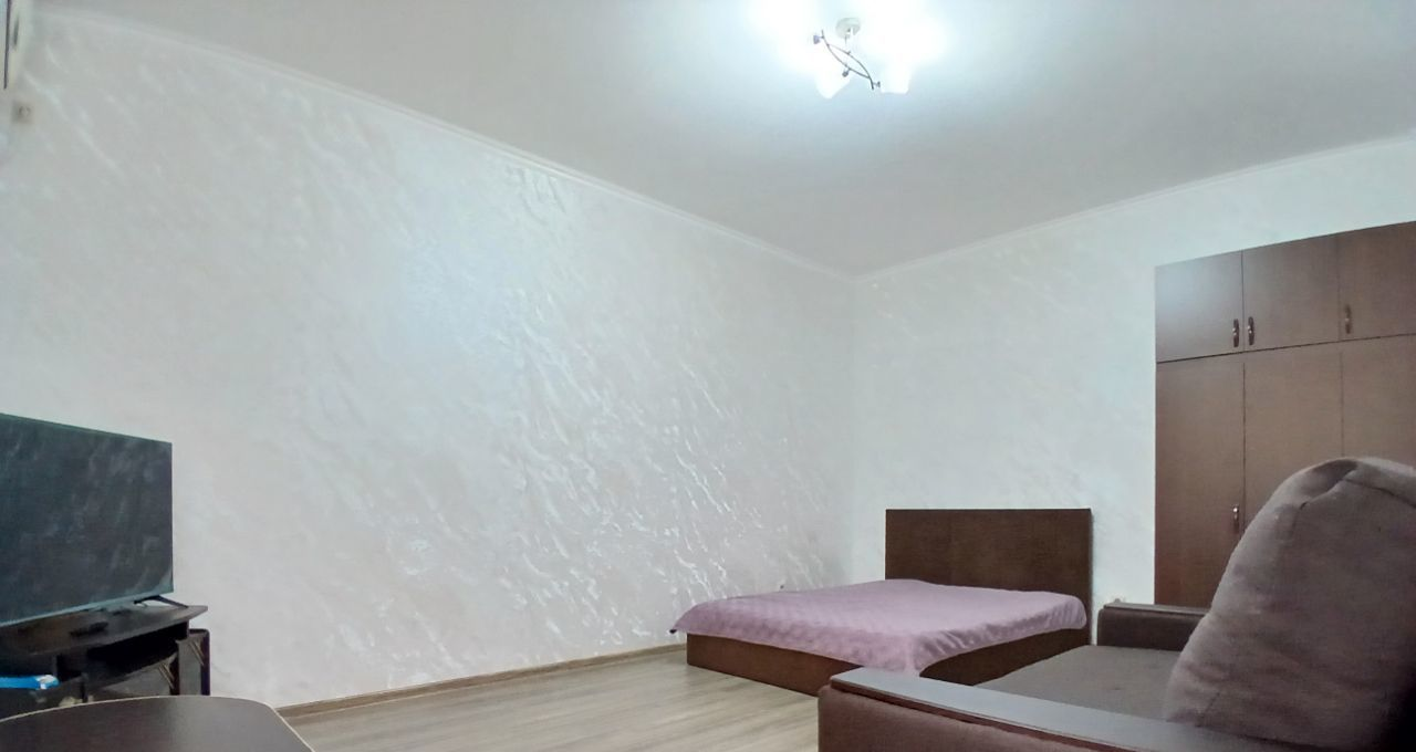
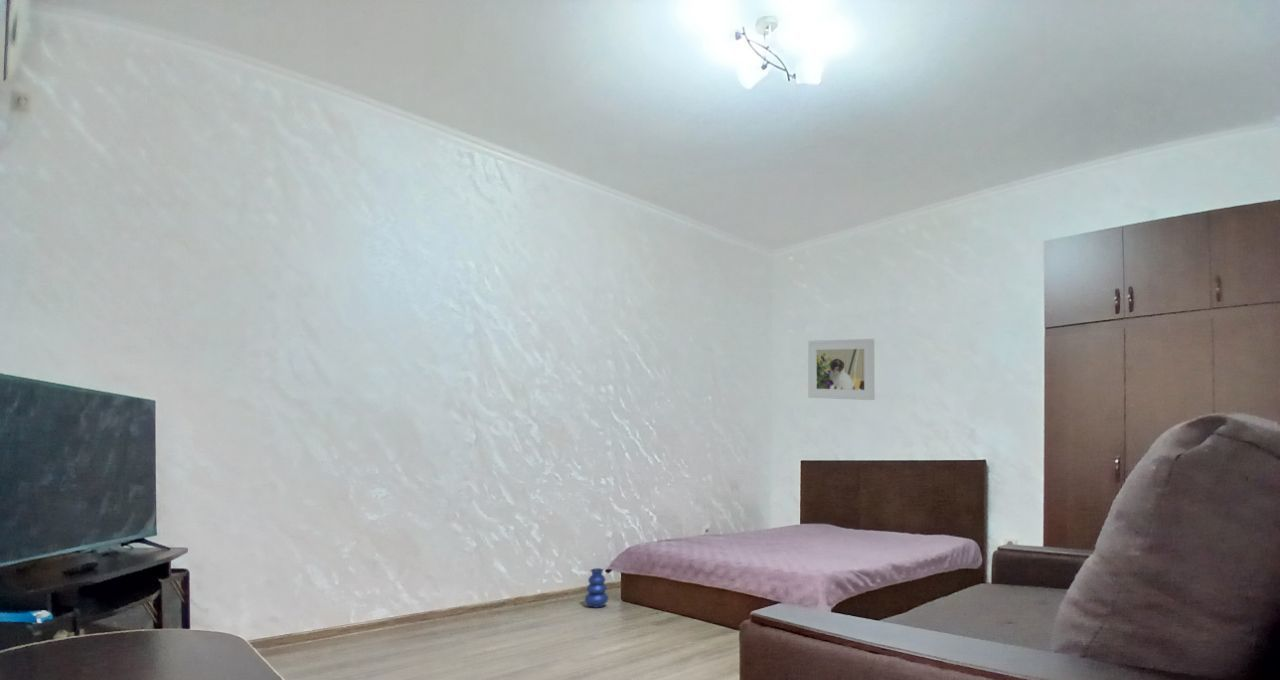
+ vase (596, 587)
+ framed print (840, 369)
